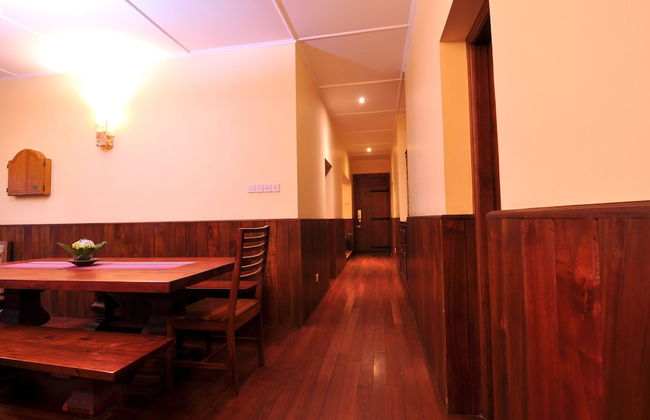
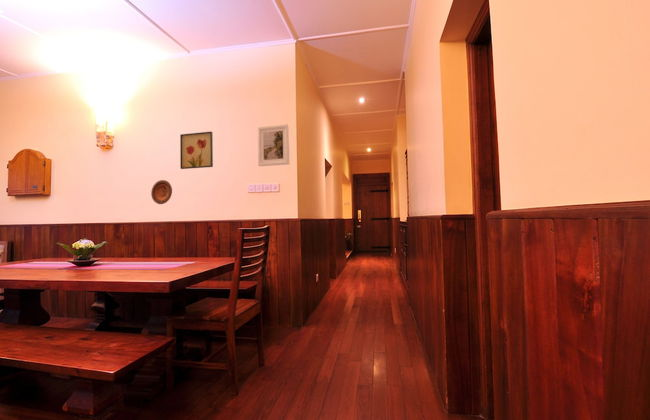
+ wall art (196, 150)
+ decorative plate (161, 192)
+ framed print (273, 145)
